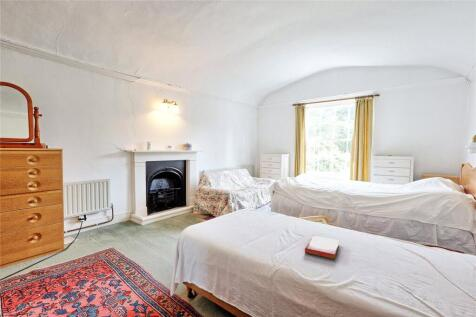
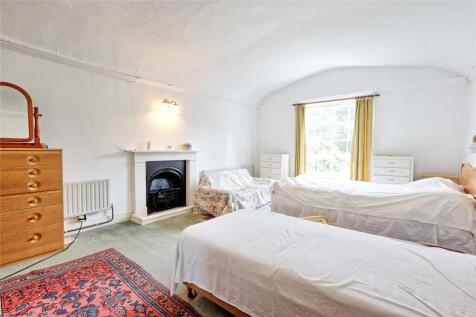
- hardback book (322, 246)
